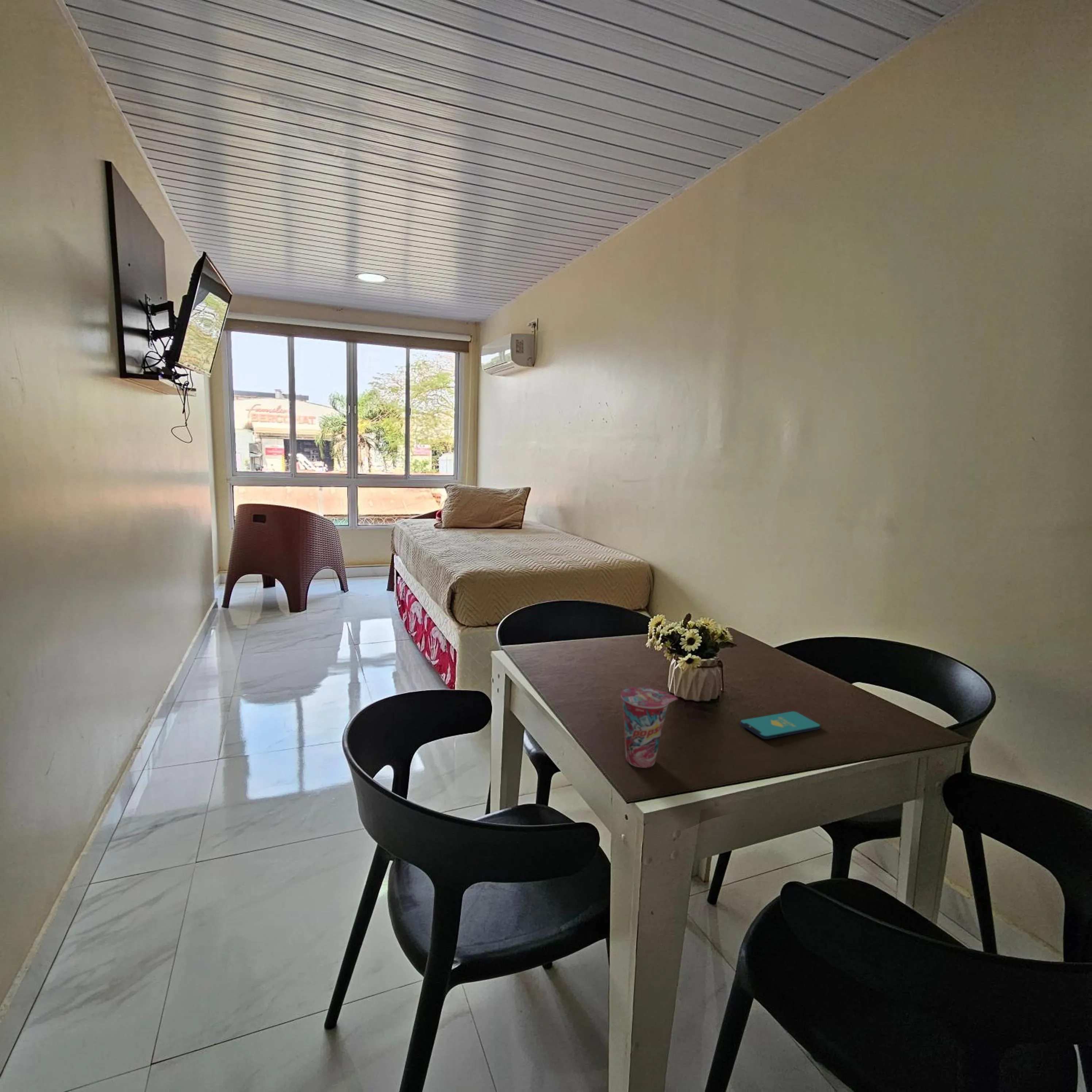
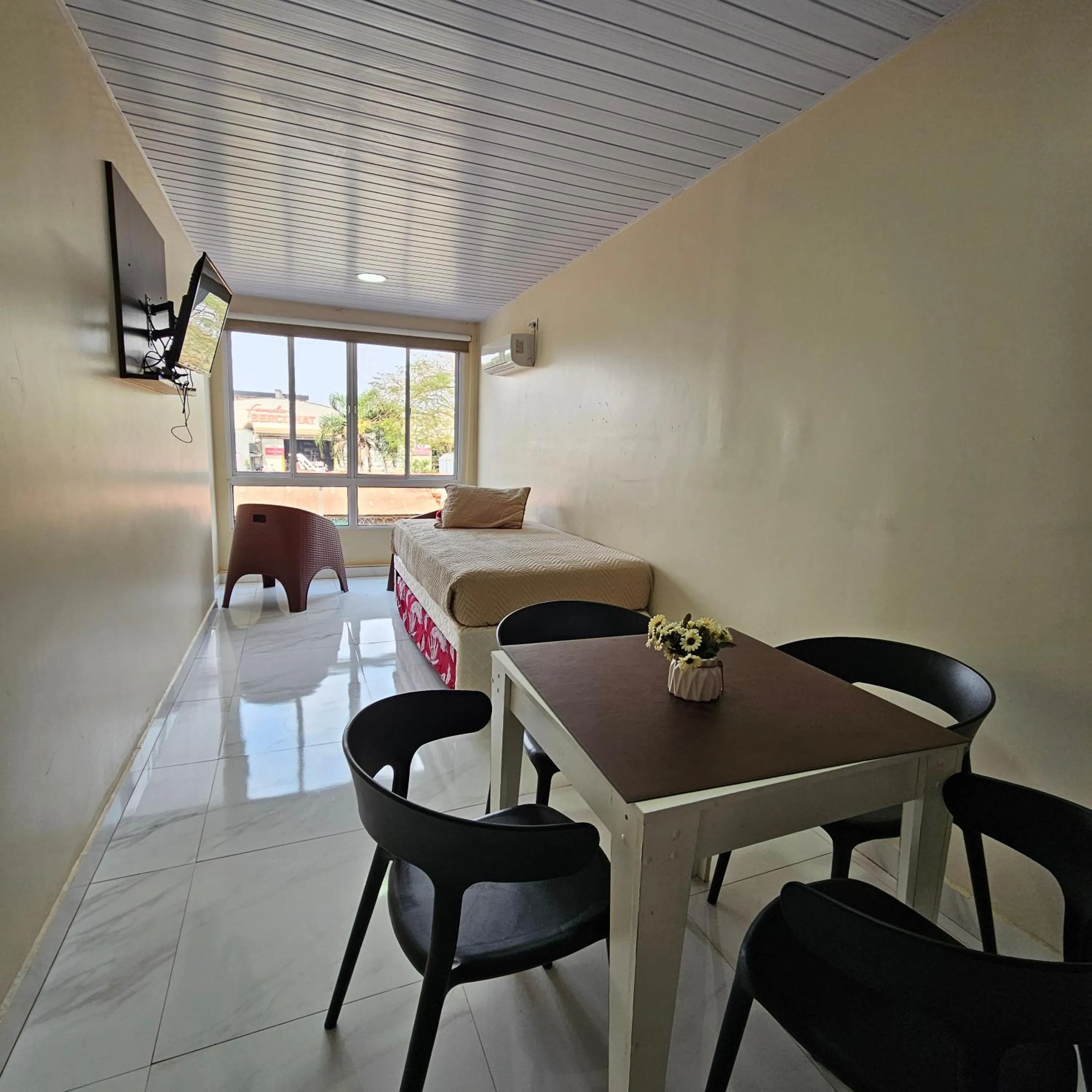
- smartphone (780, 724)
- cup (645, 728)
